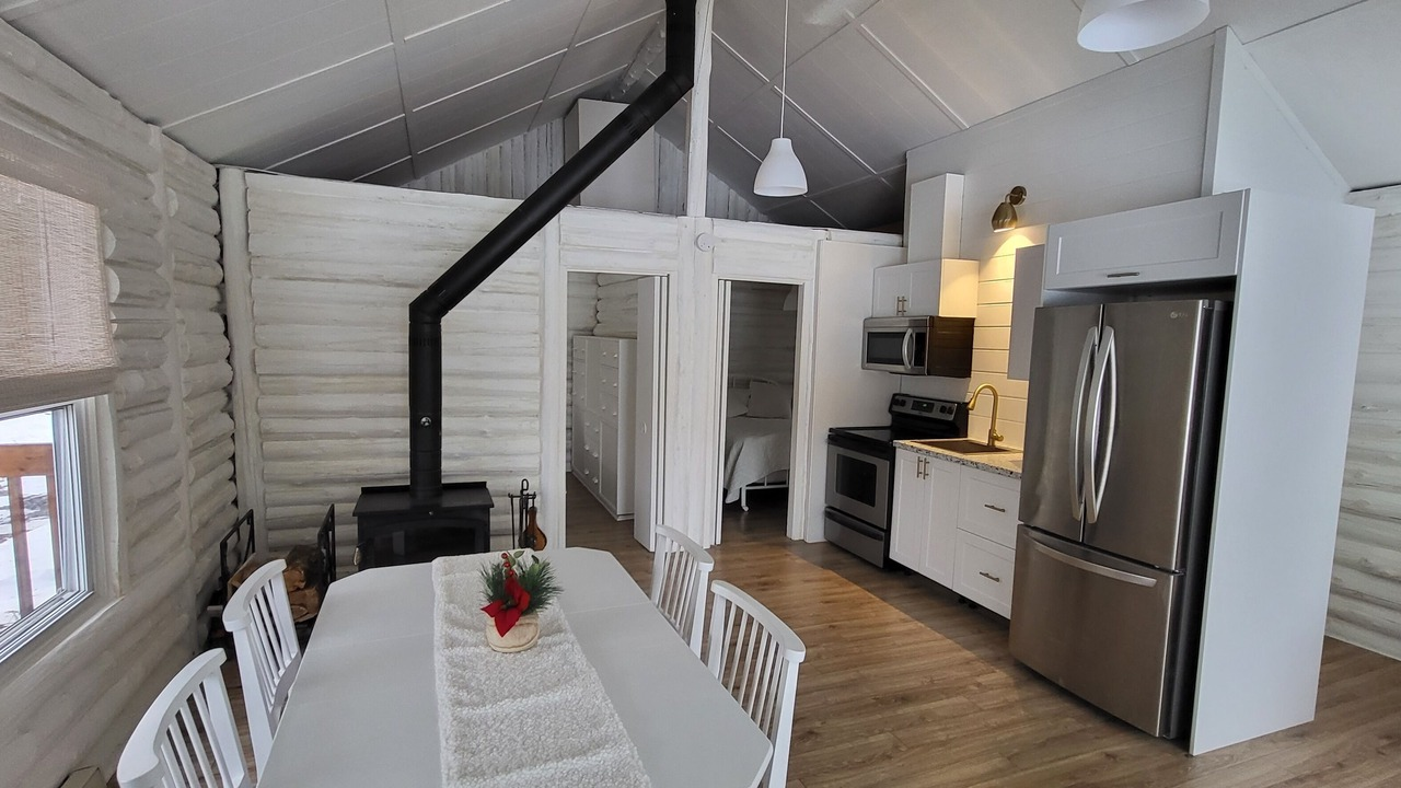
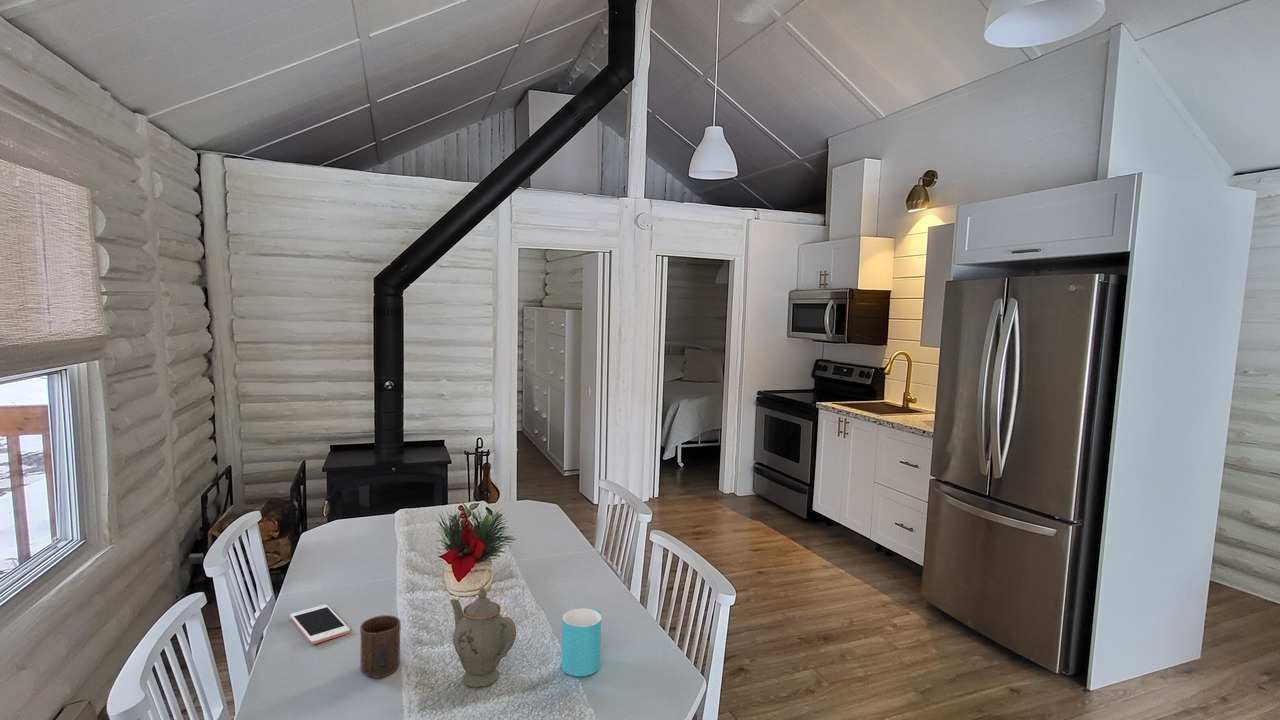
+ cell phone (319, 623)
+ cup (587, 638)
+ chinaware (481, 632)
+ cup (380, 646)
